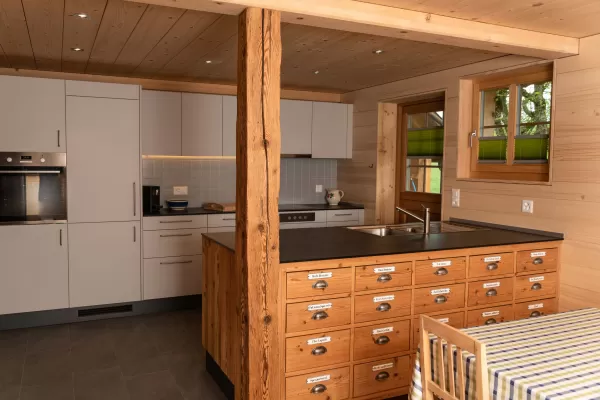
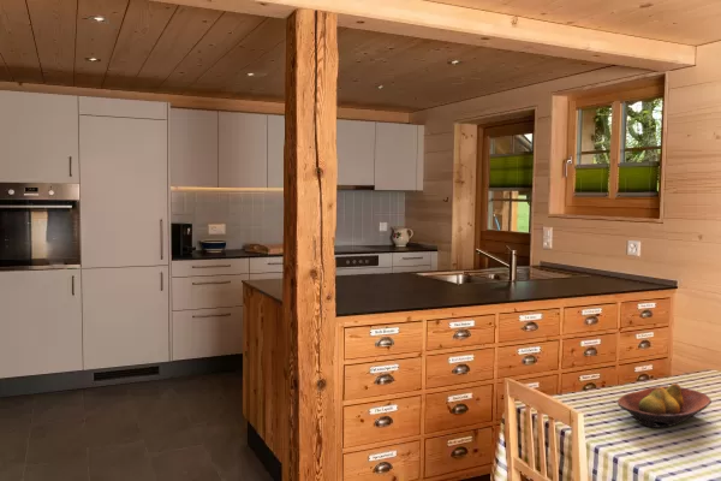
+ fruit bowl (665, 400)
